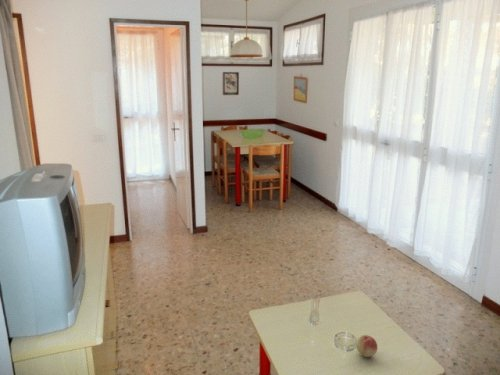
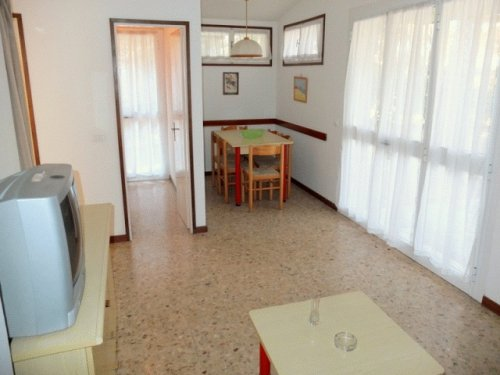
- fruit (366, 346)
